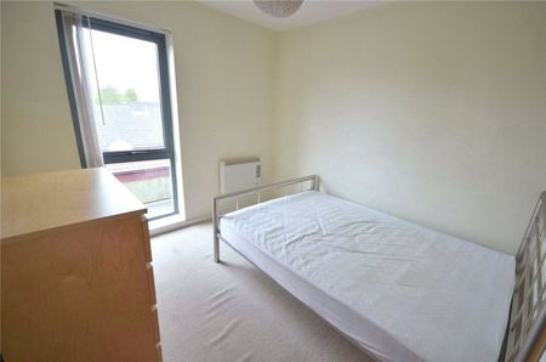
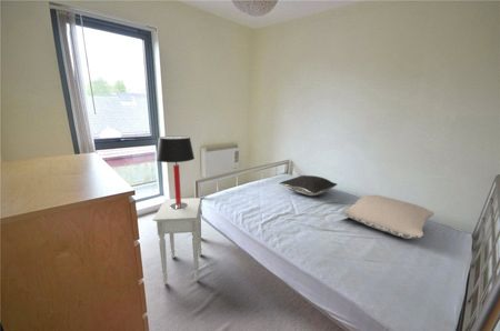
+ nightstand (180, 232)
+ pillow (389, 212)
+ pillow (308, 184)
+ table lamp (177, 172)
